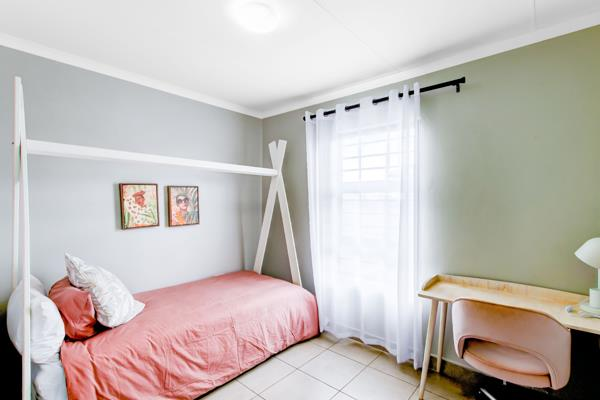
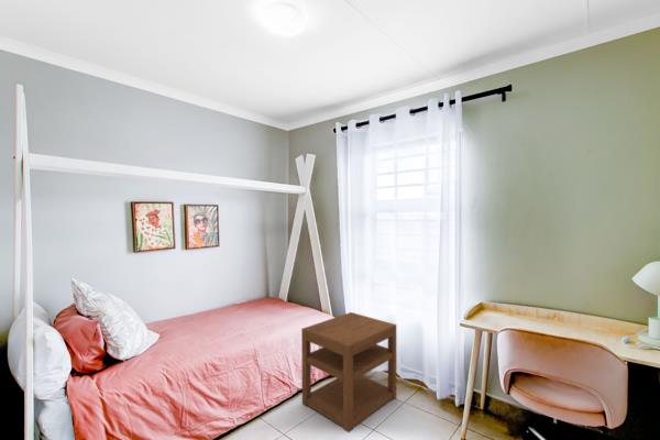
+ nightstand (350, 363)
